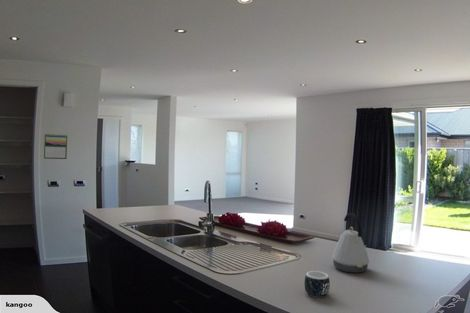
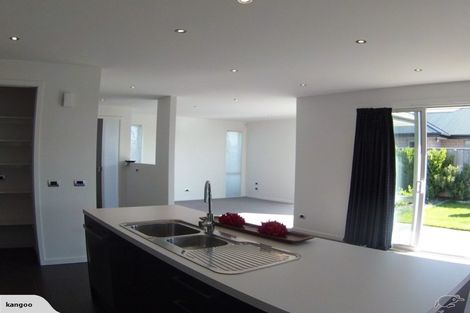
- kettle (350, 240)
- mug (318, 283)
- calendar (55, 146)
